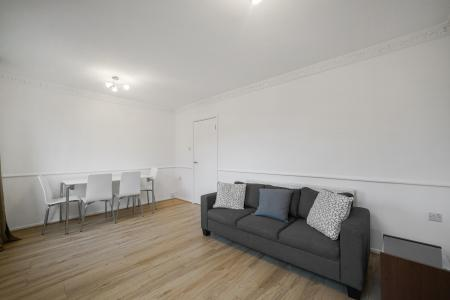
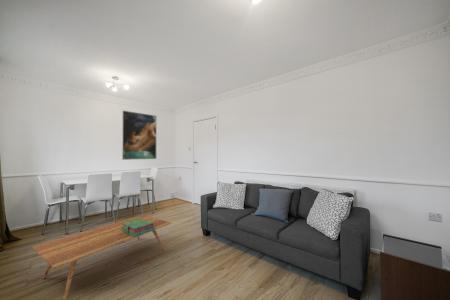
+ coffee table (111, 246)
+ stack of books (137, 226)
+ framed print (140, 136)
